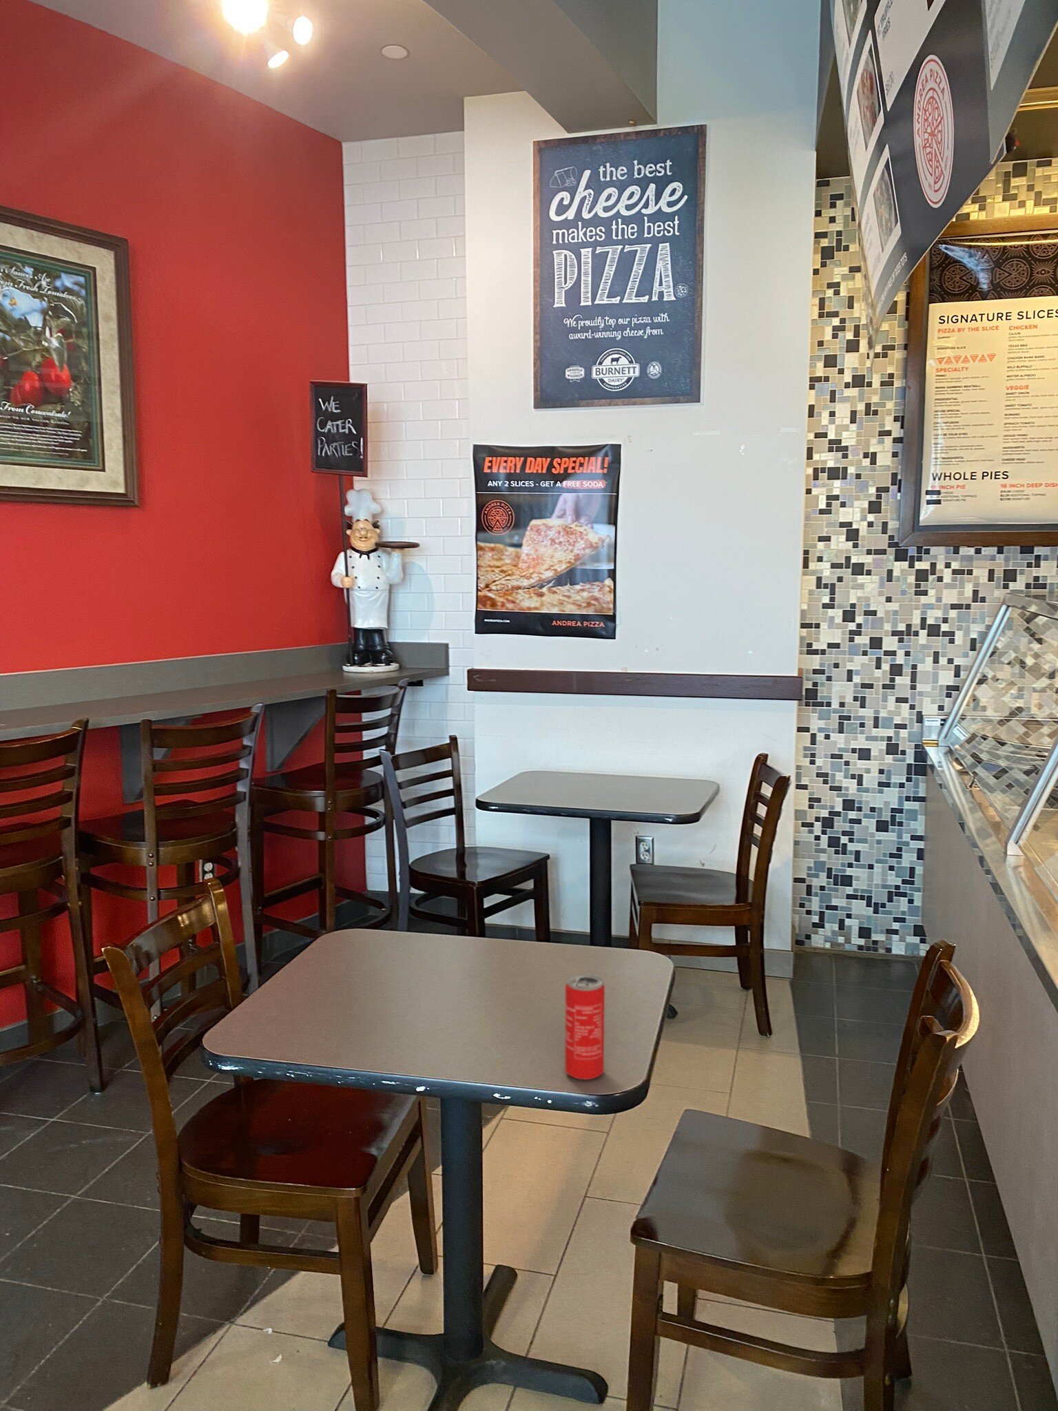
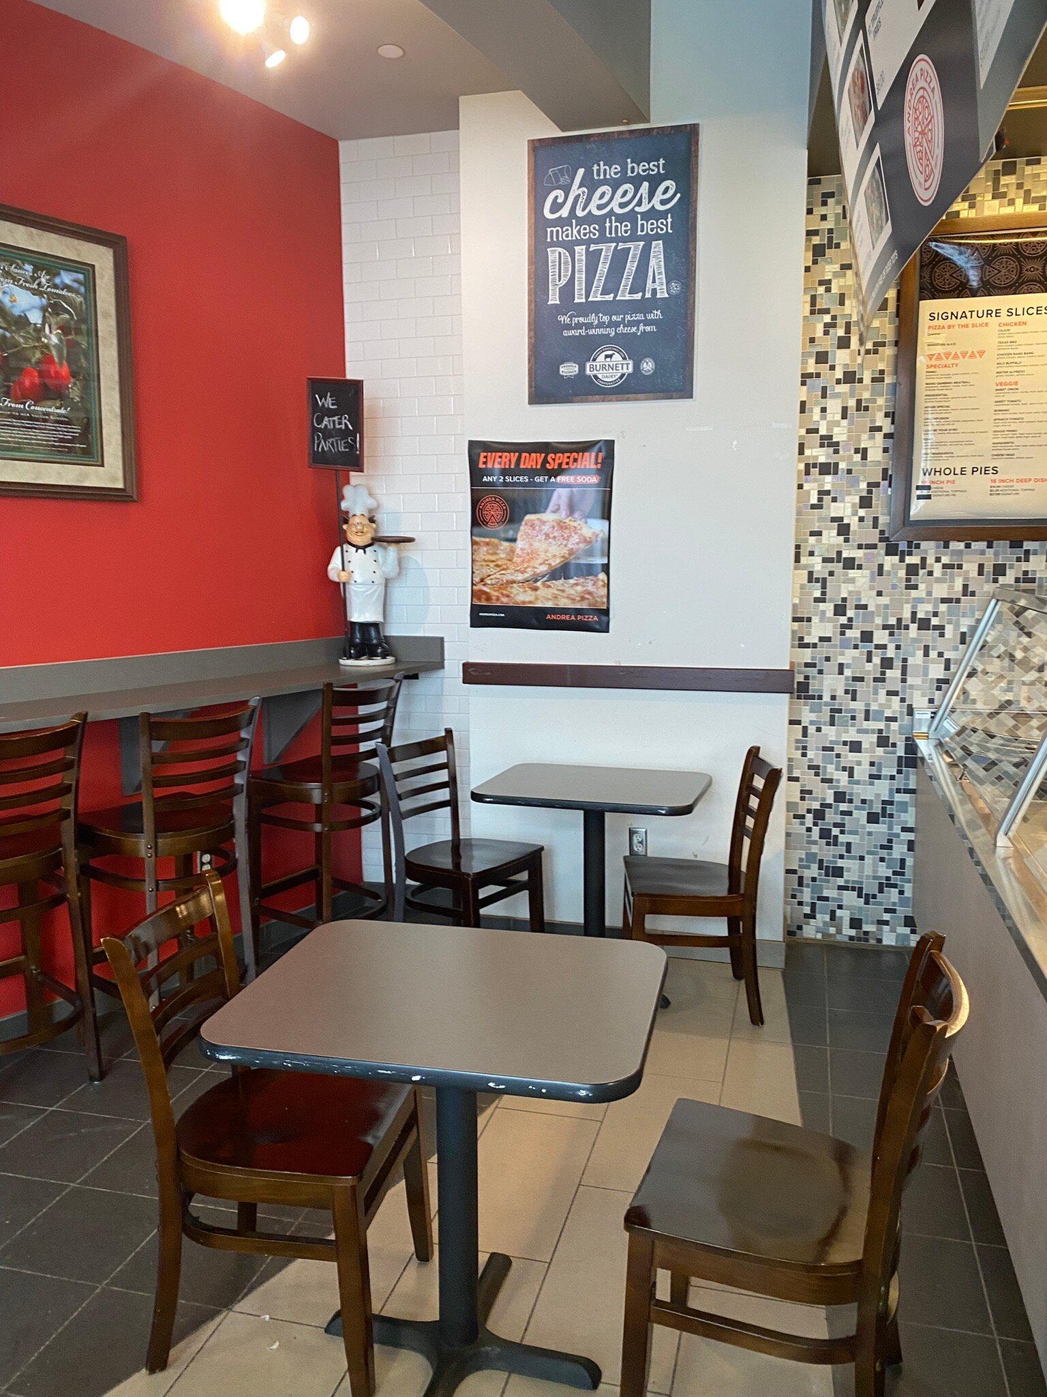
- beverage can (585, 1028)
